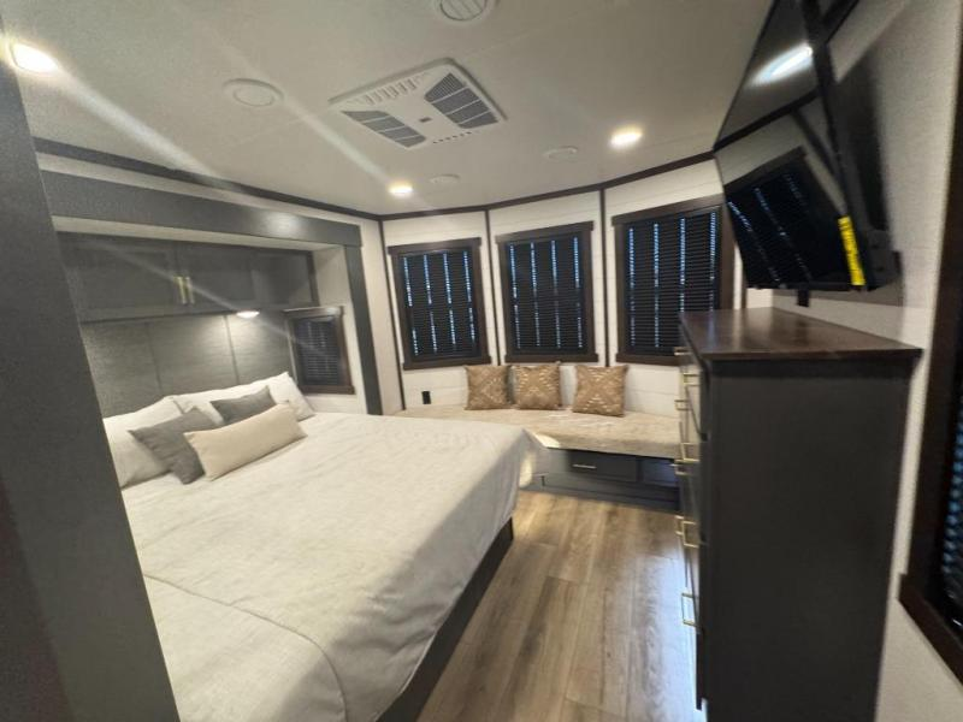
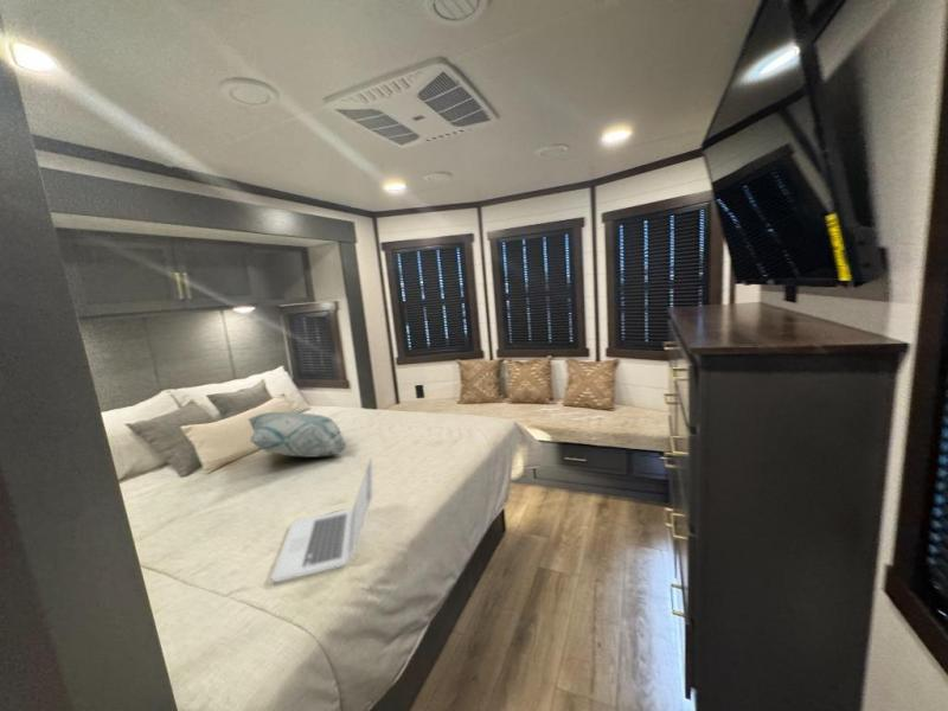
+ laptop (329, 513)
+ decorative pillow (295, 434)
